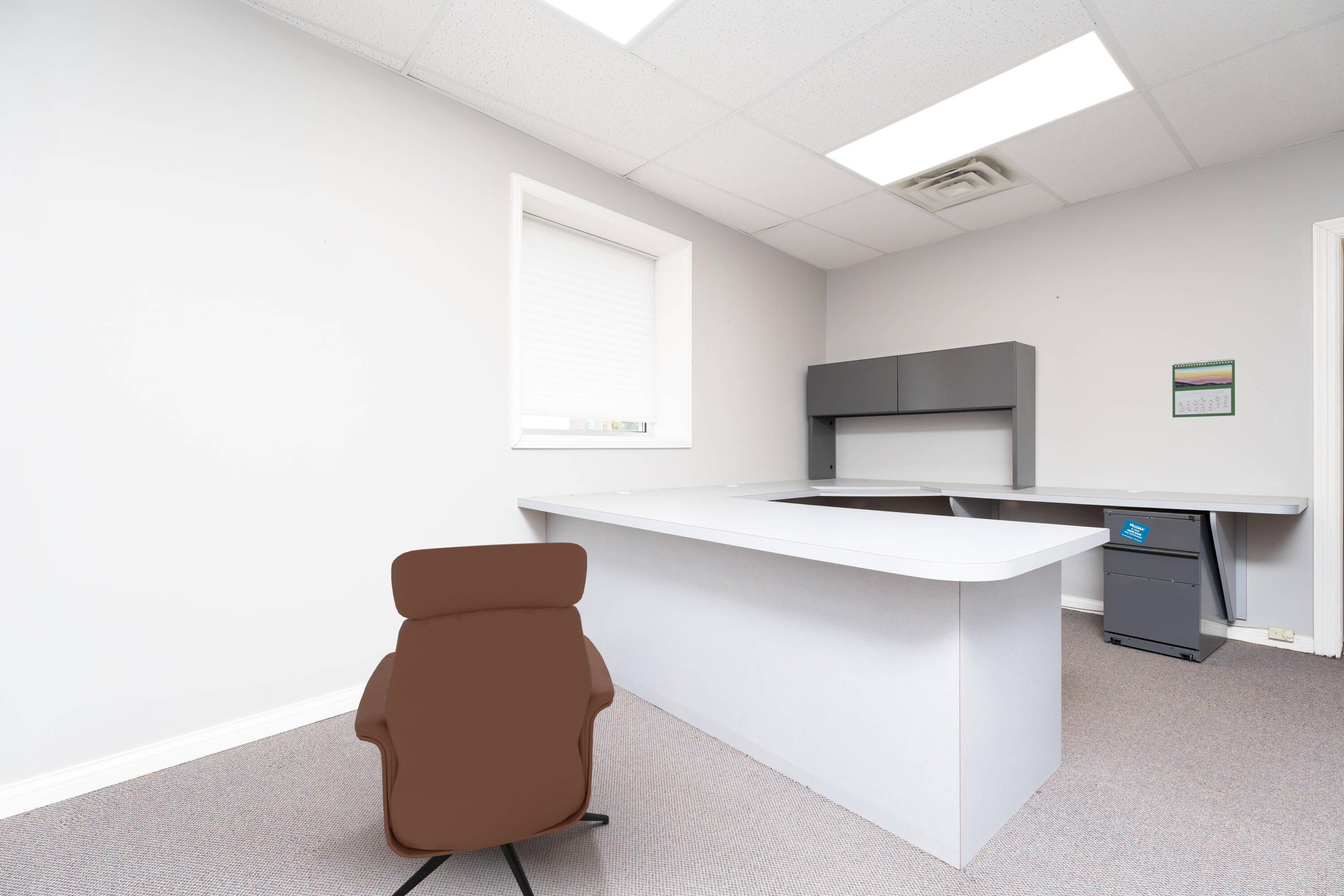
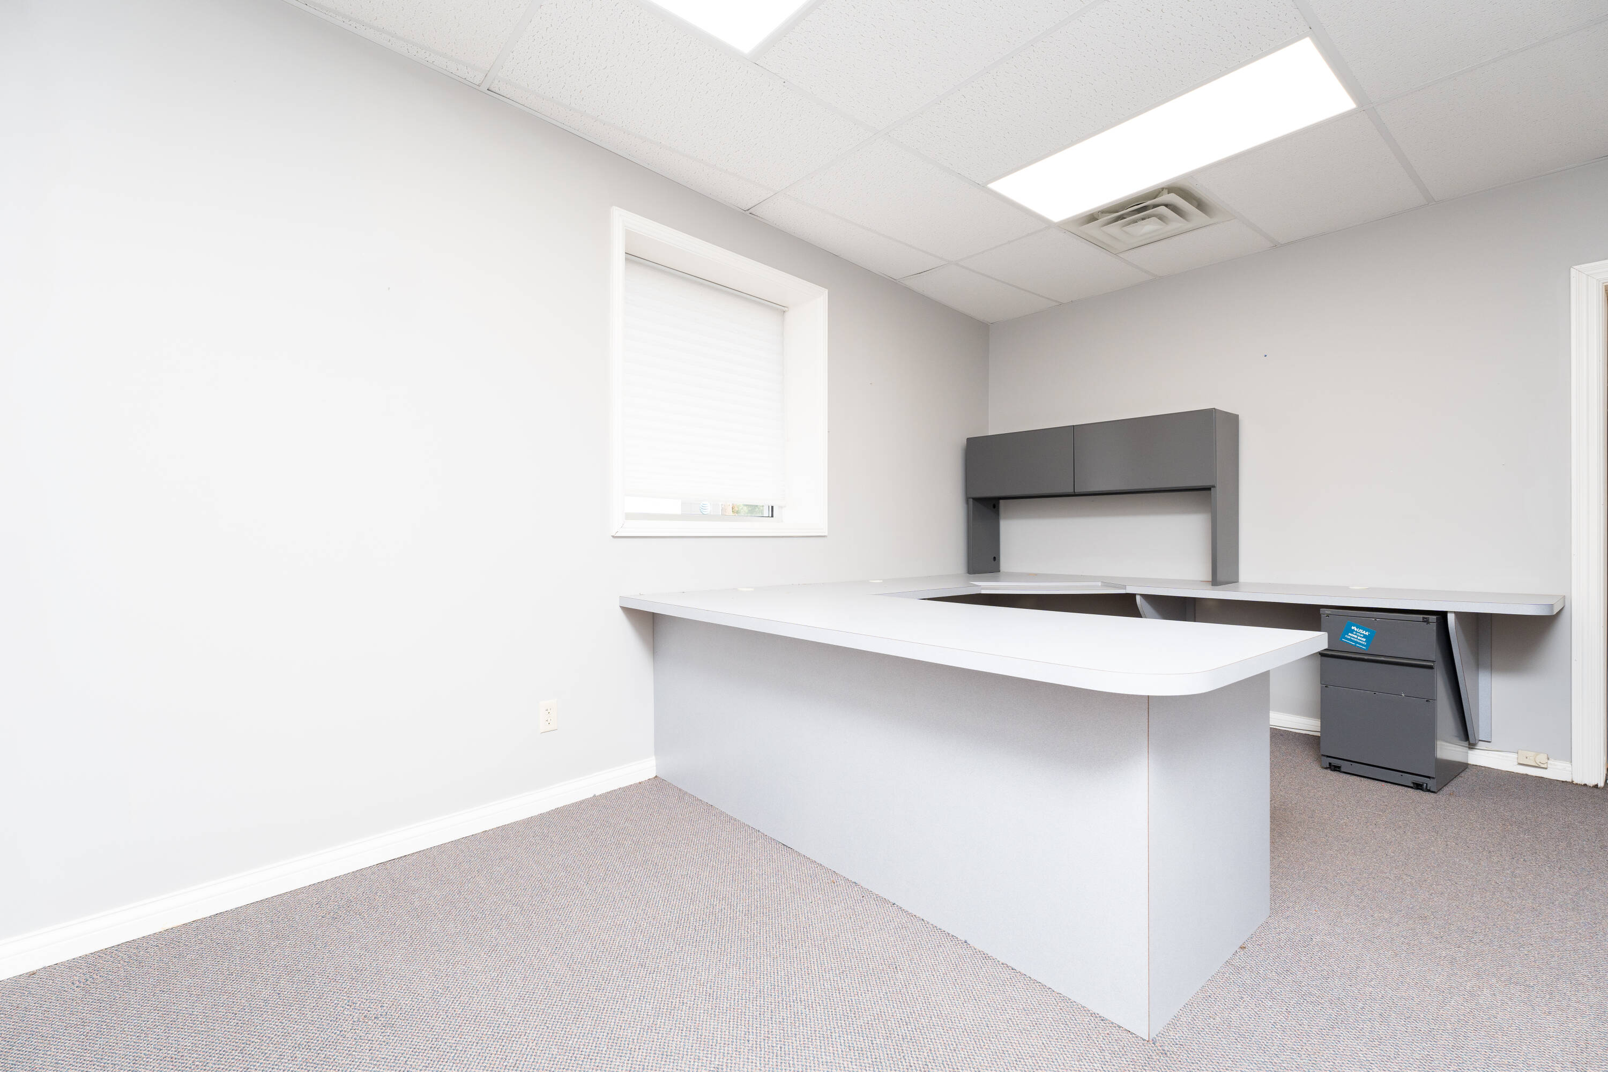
- calendar (1202, 388)
- armchair (491, 660)
